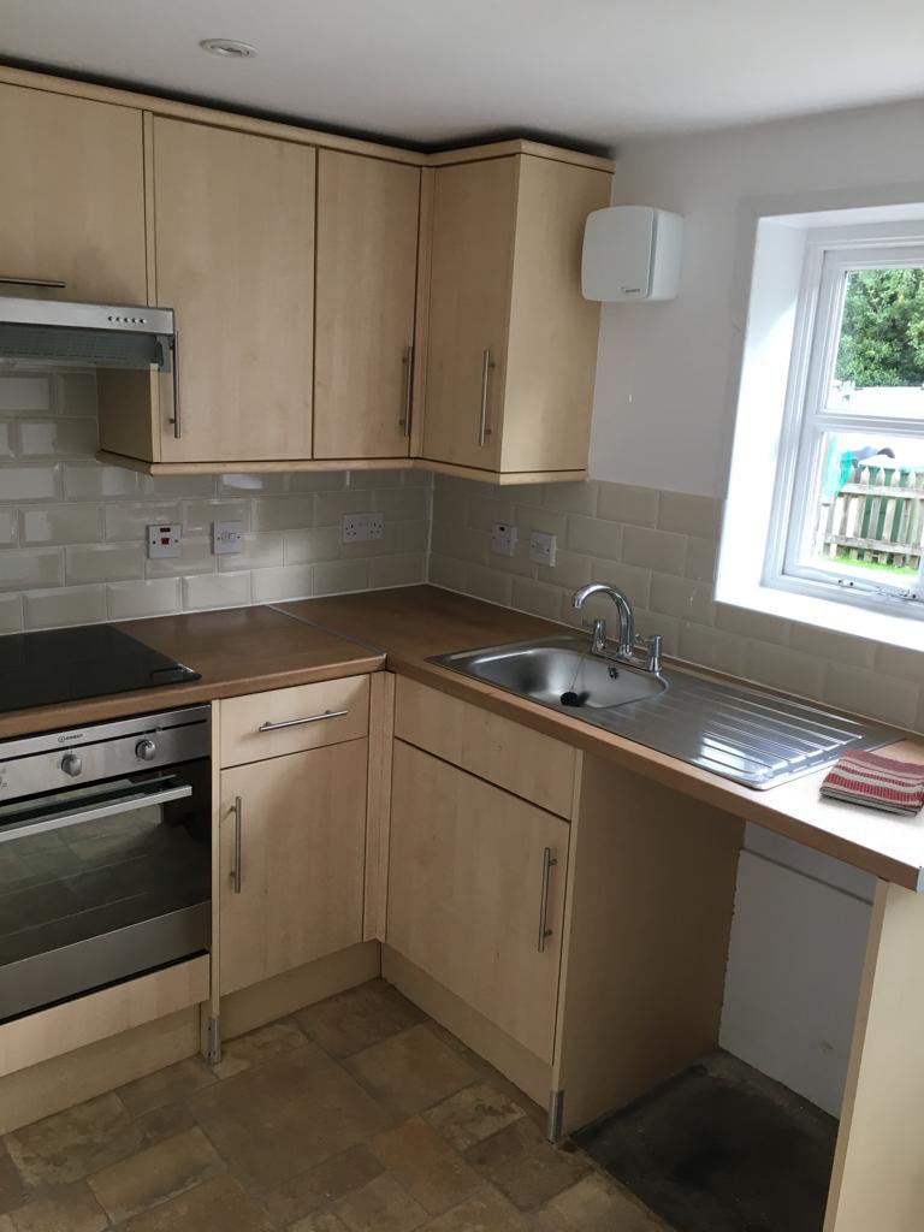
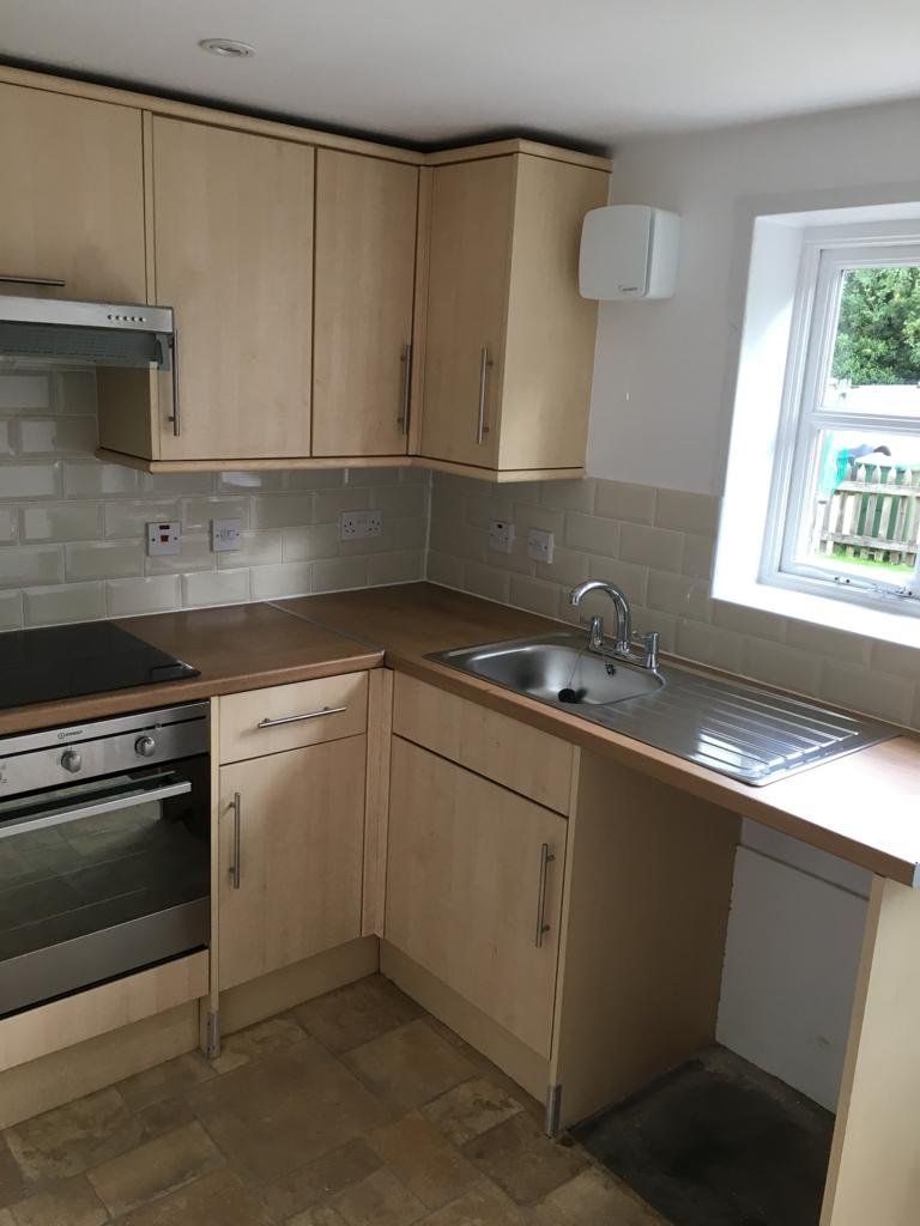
- dish towel (878, 778)
